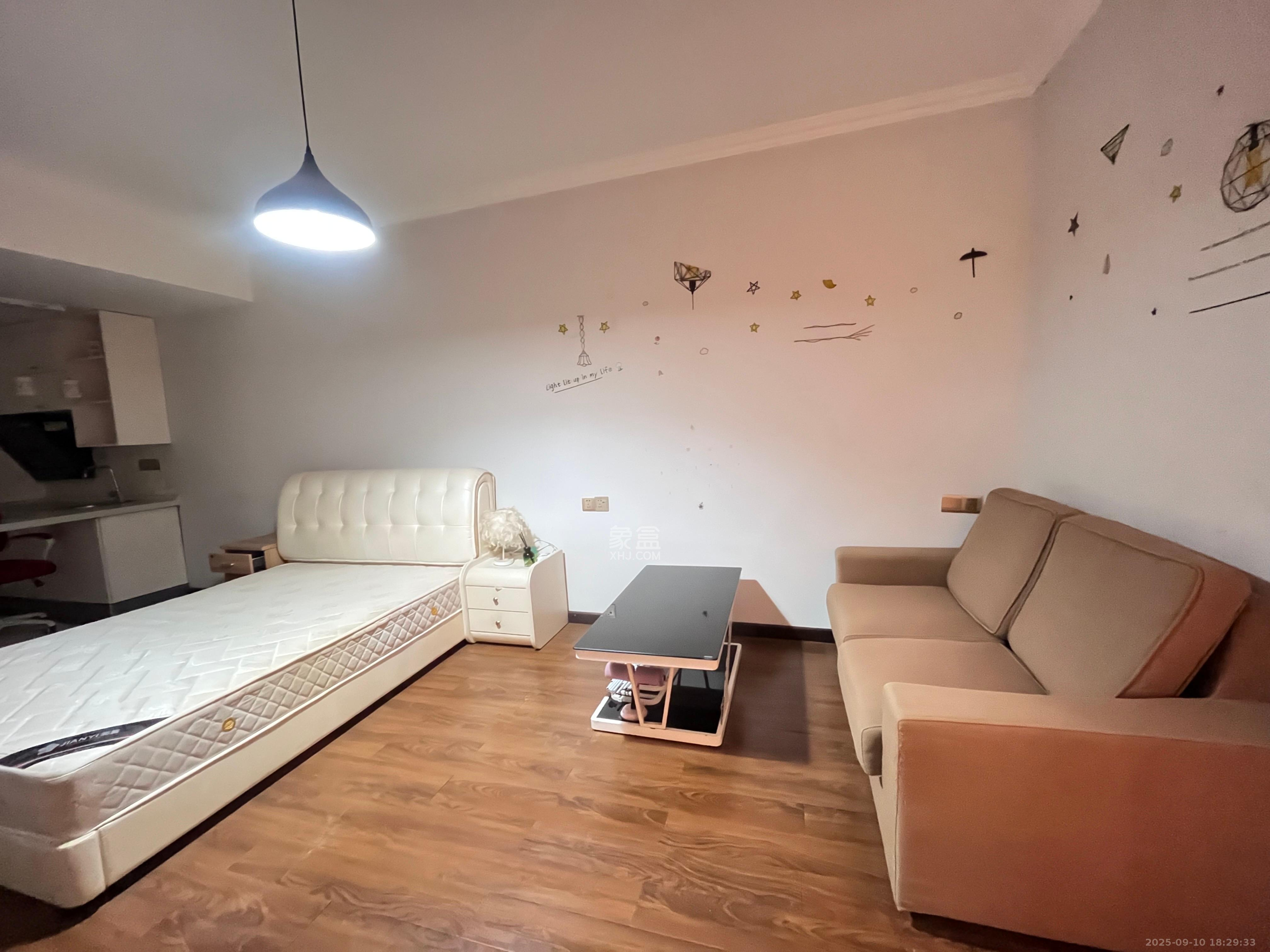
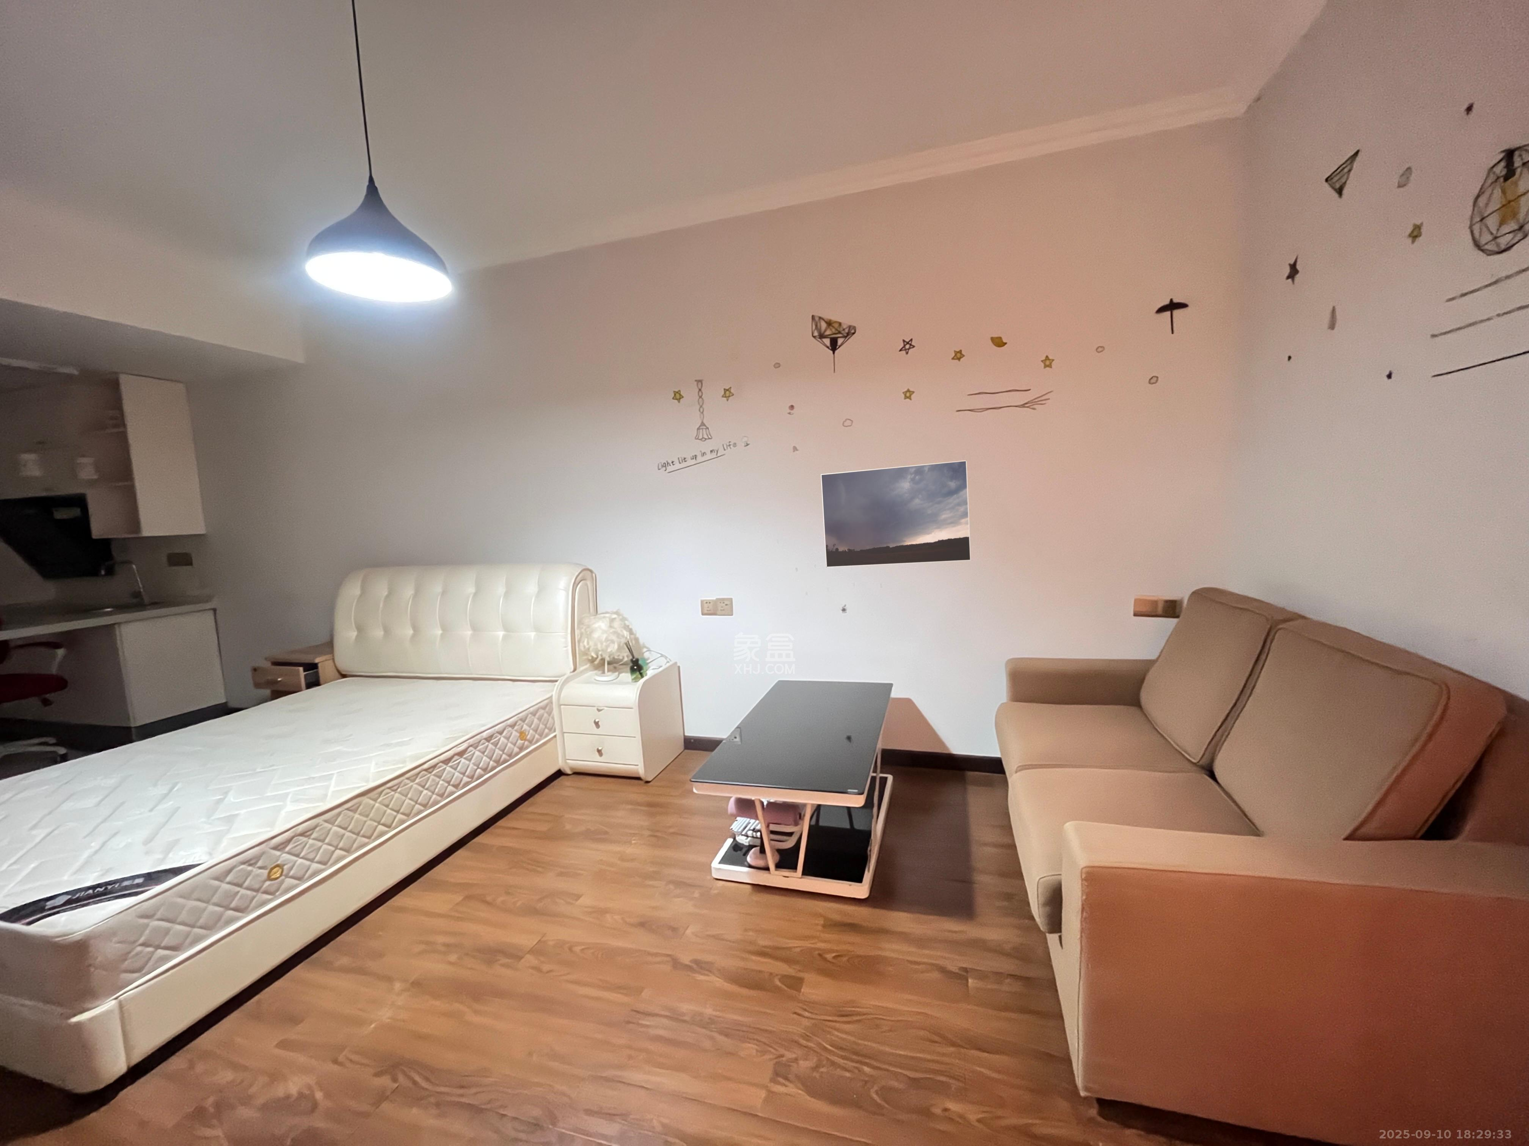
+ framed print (893, 516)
